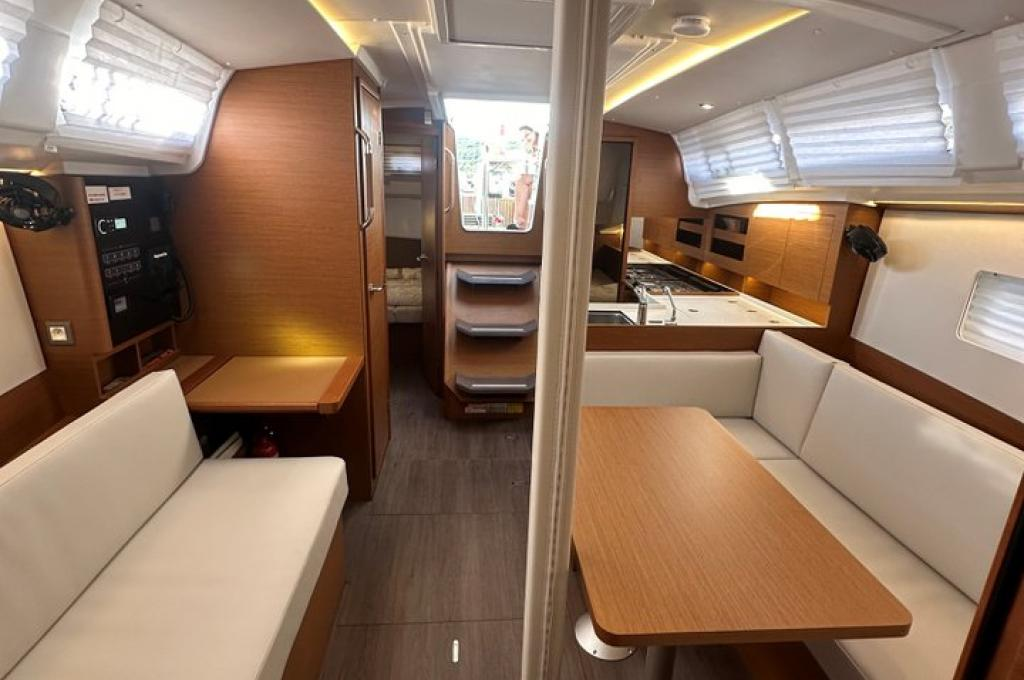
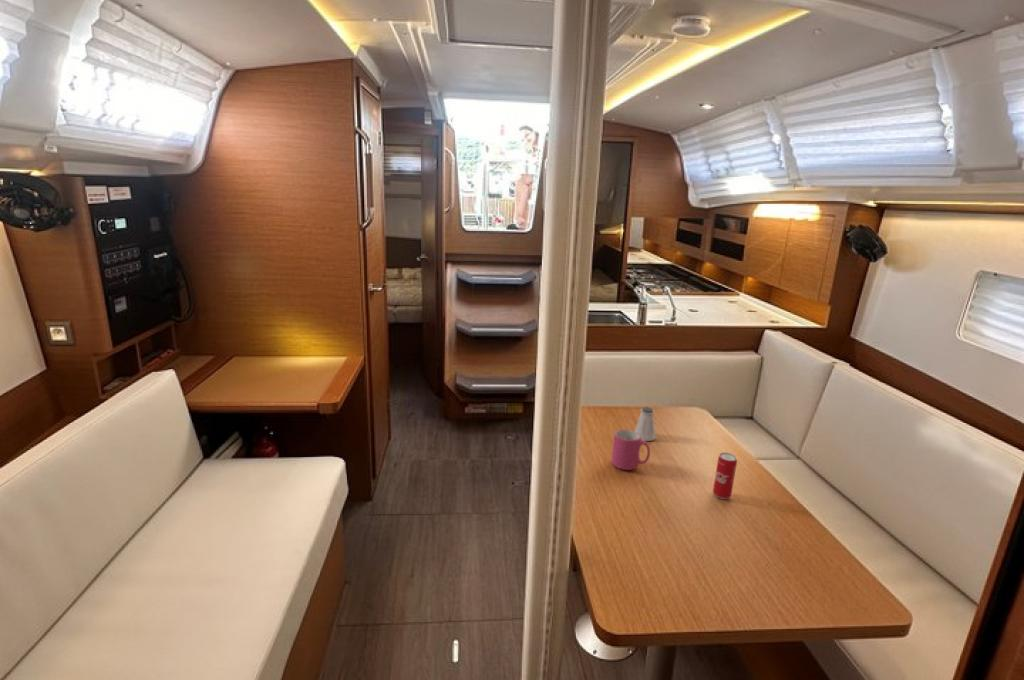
+ beverage can (724, 476)
+ mug (631, 451)
+ saltshaker (646, 422)
